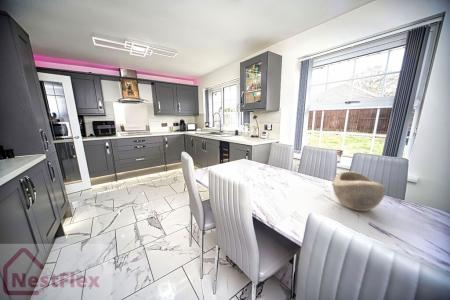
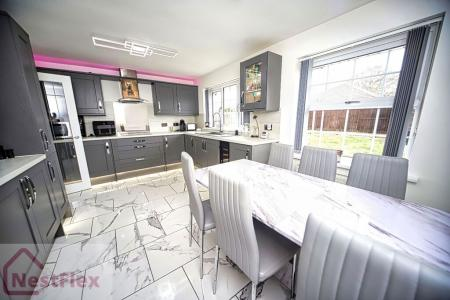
- decorative bowl (355, 190)
